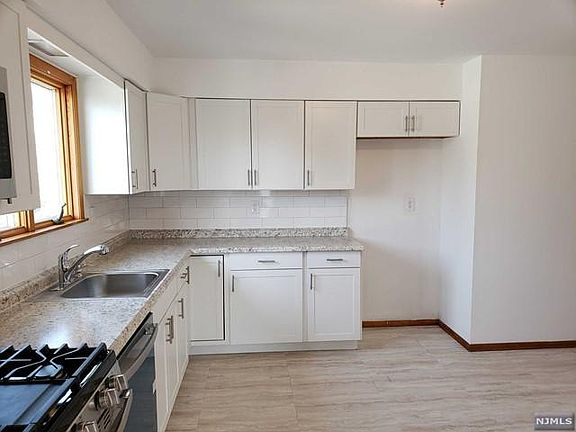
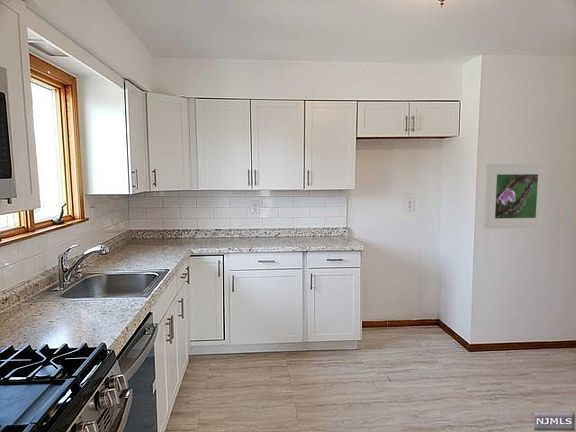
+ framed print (516, 196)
